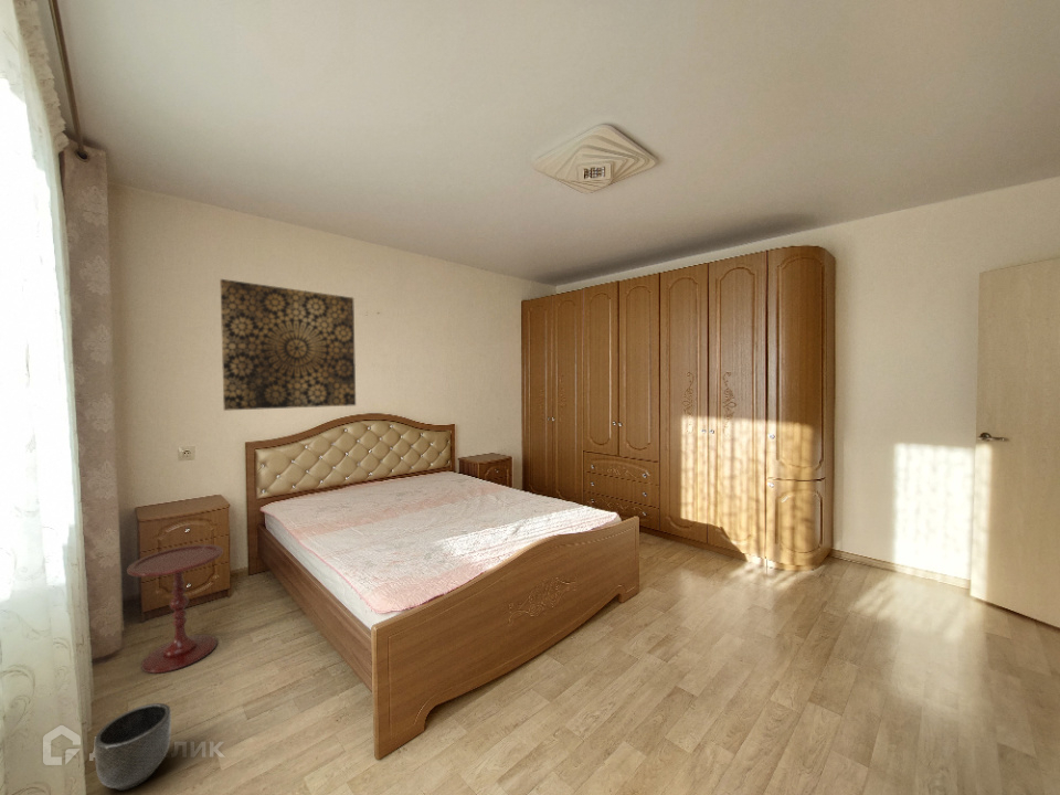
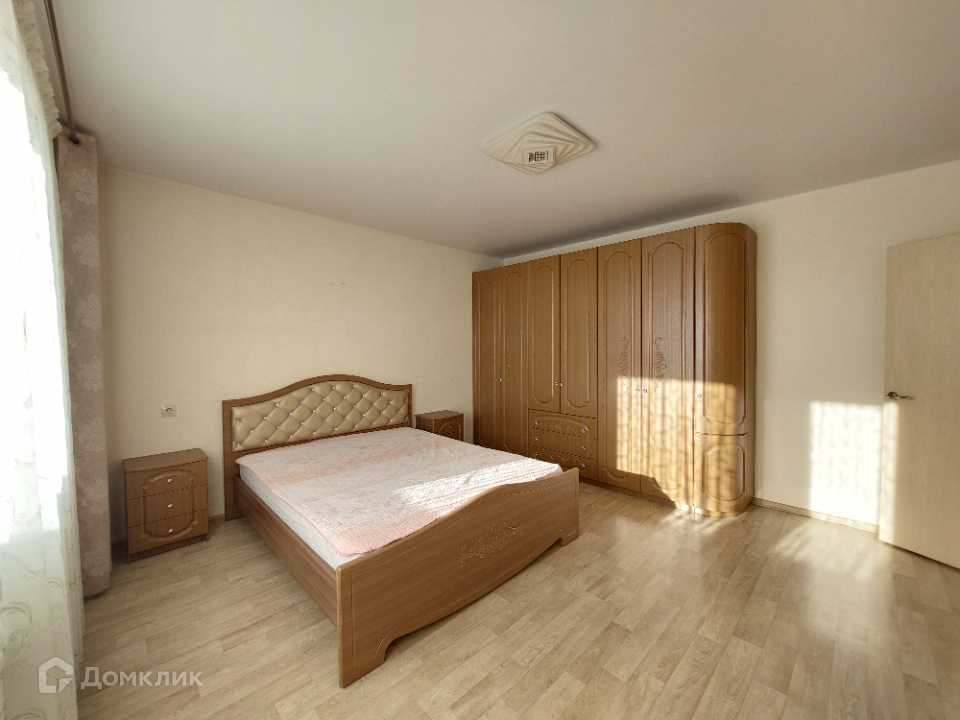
- planter (135, 750)
- wall art (294, 348)
- side table (179, 605)
